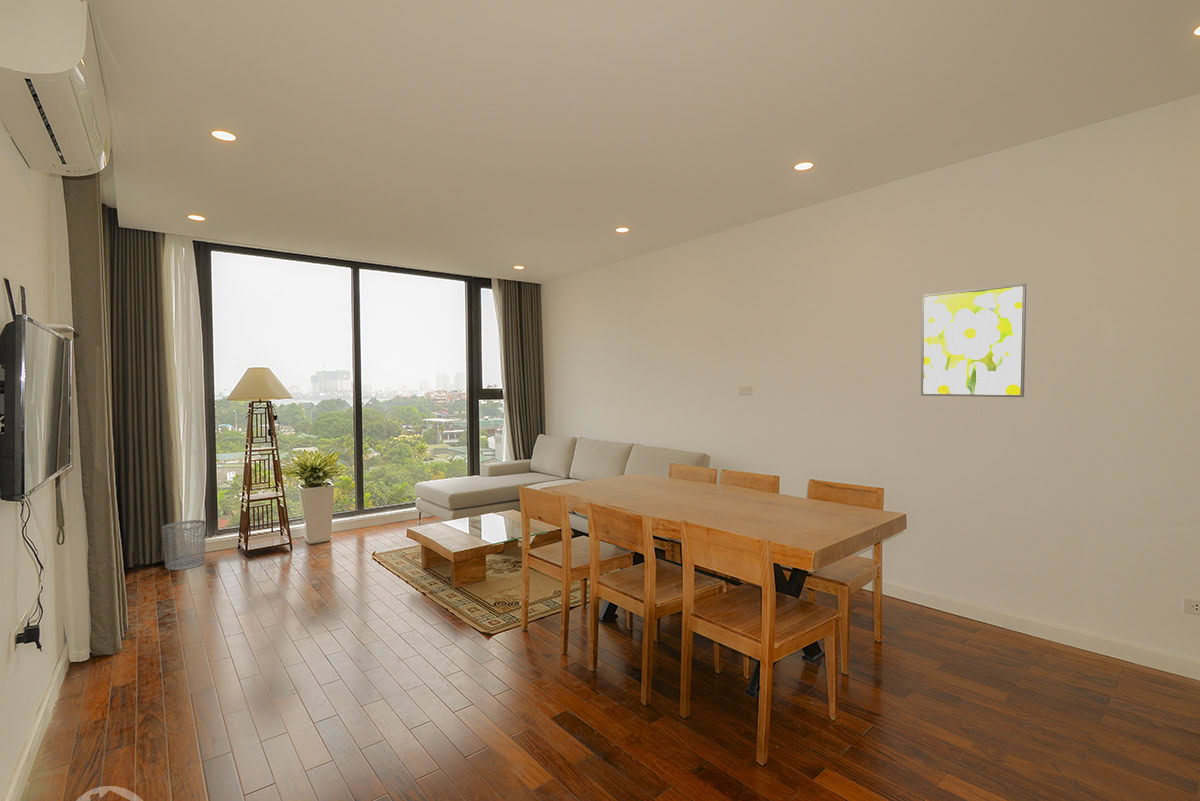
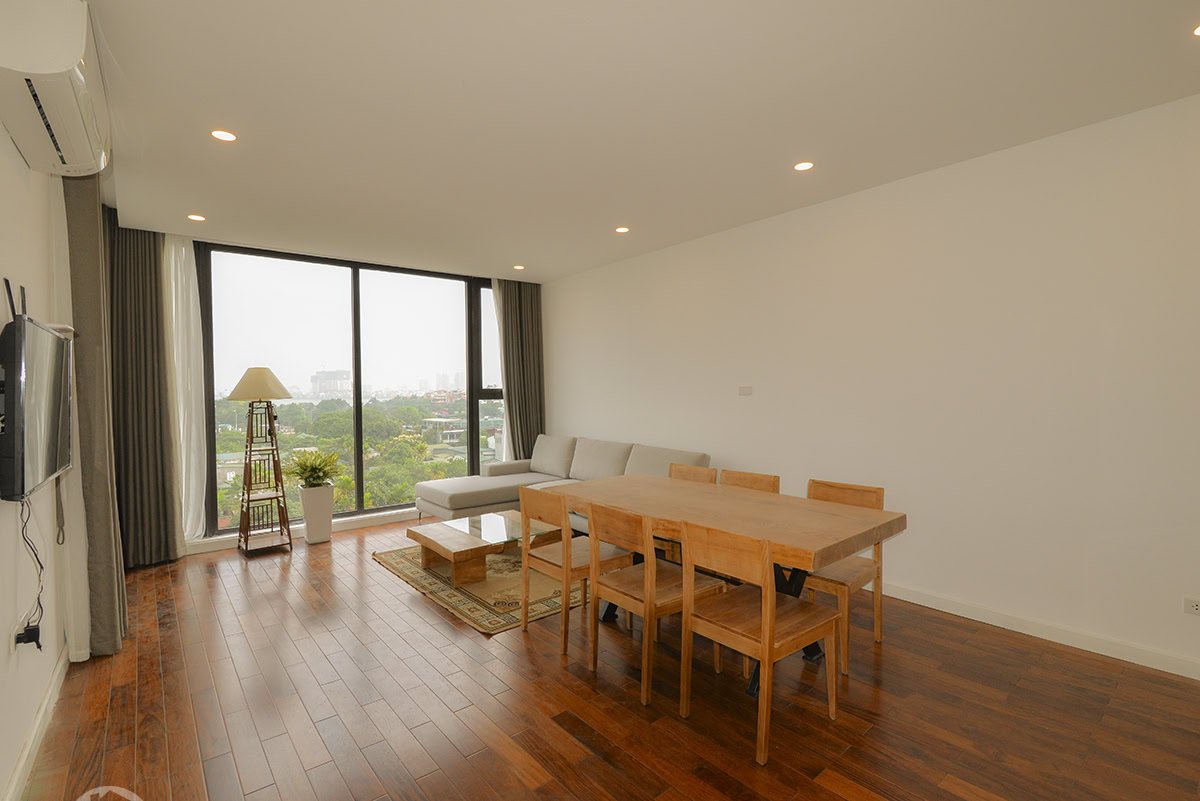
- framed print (970, 343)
- waste bin (184, 545)
